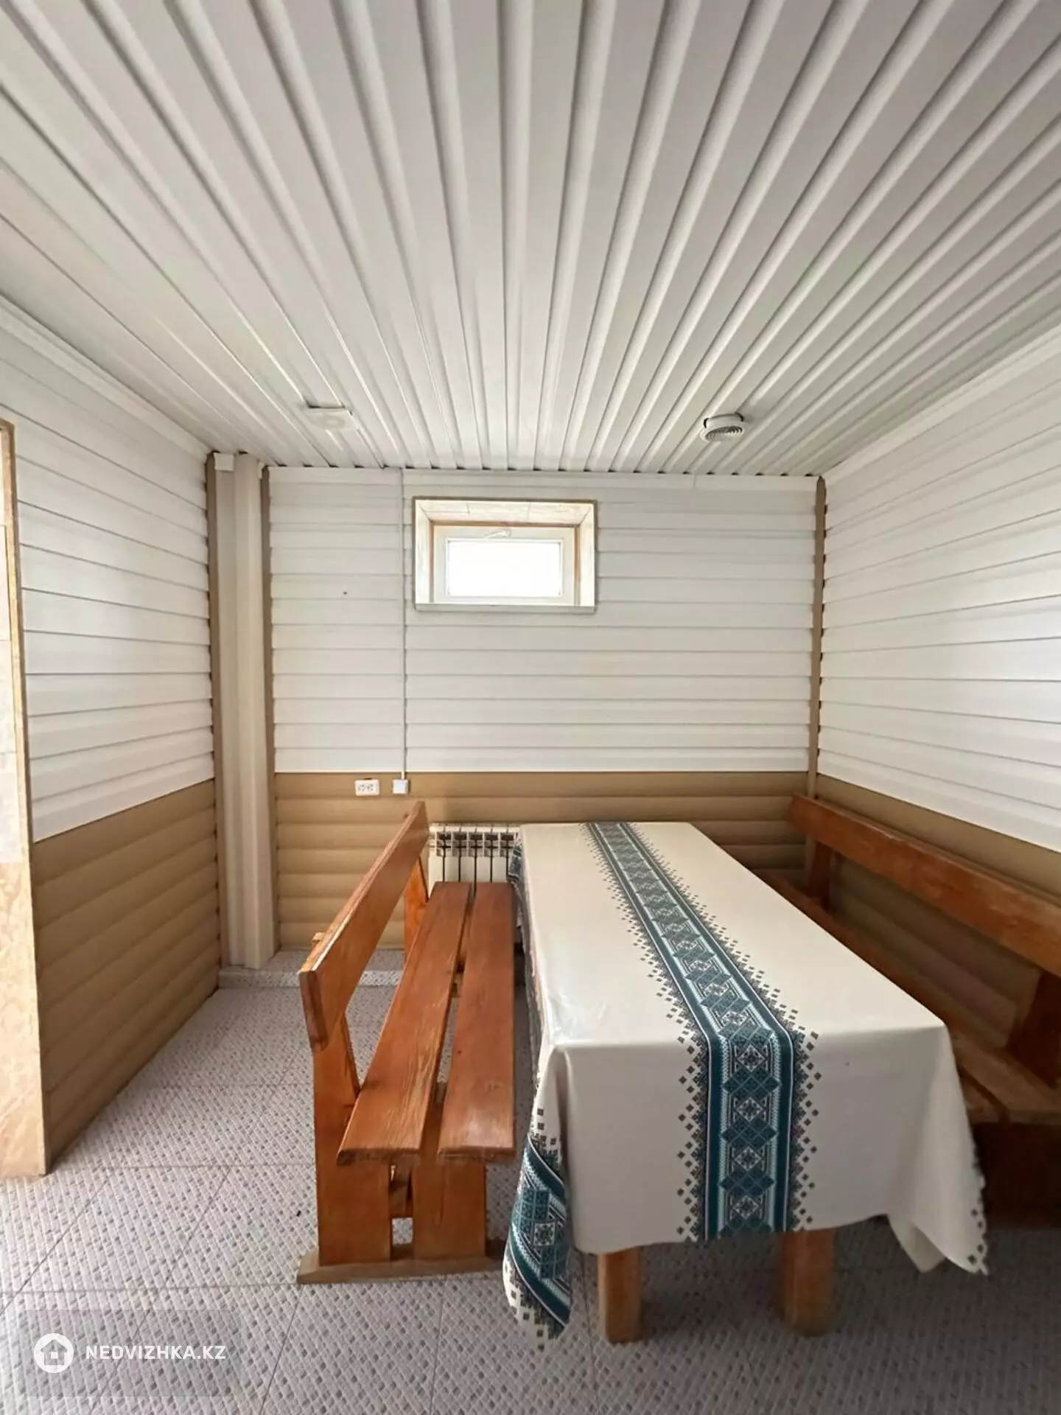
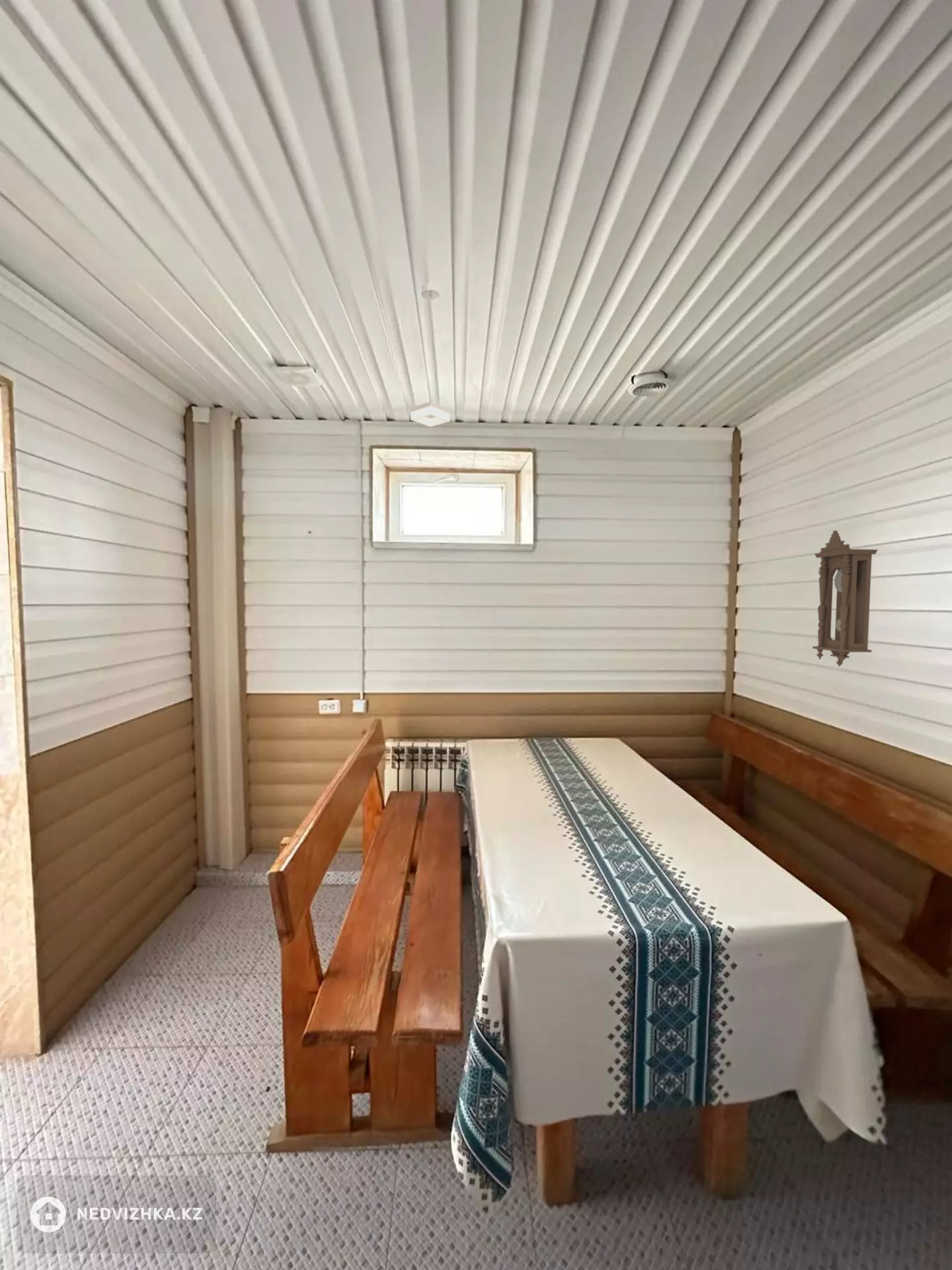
+ pendulum clock (843, 599)
+ pendant lamp (430, 351)
